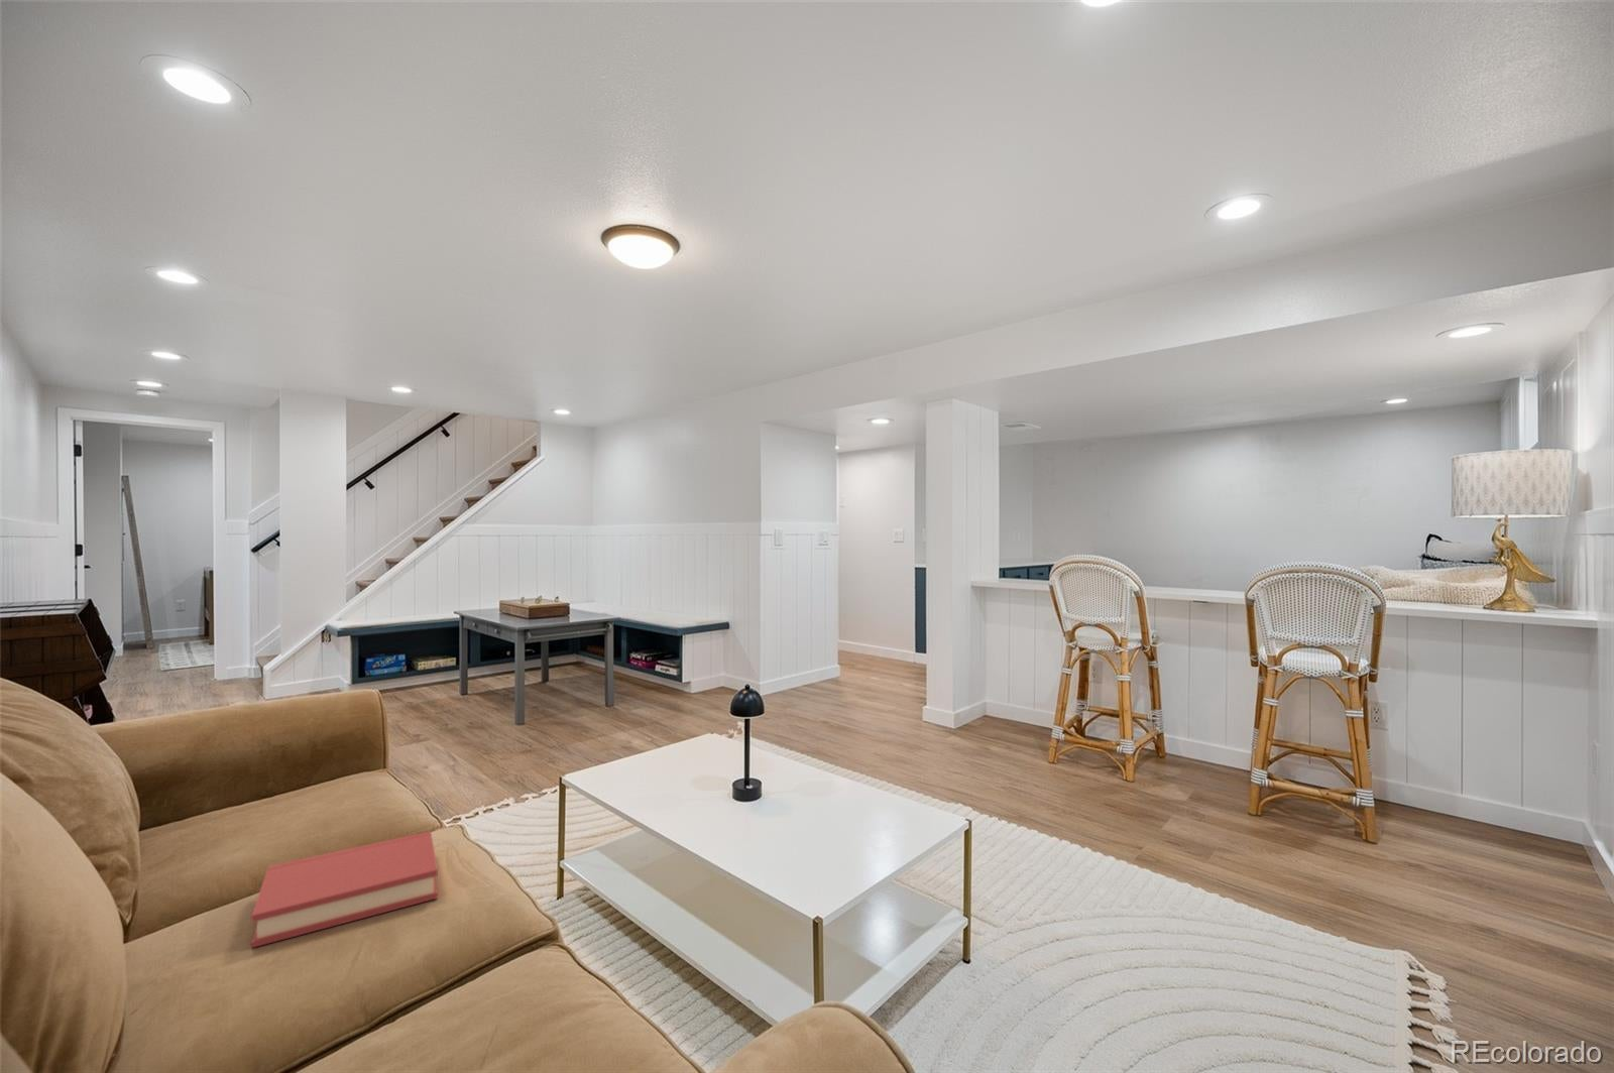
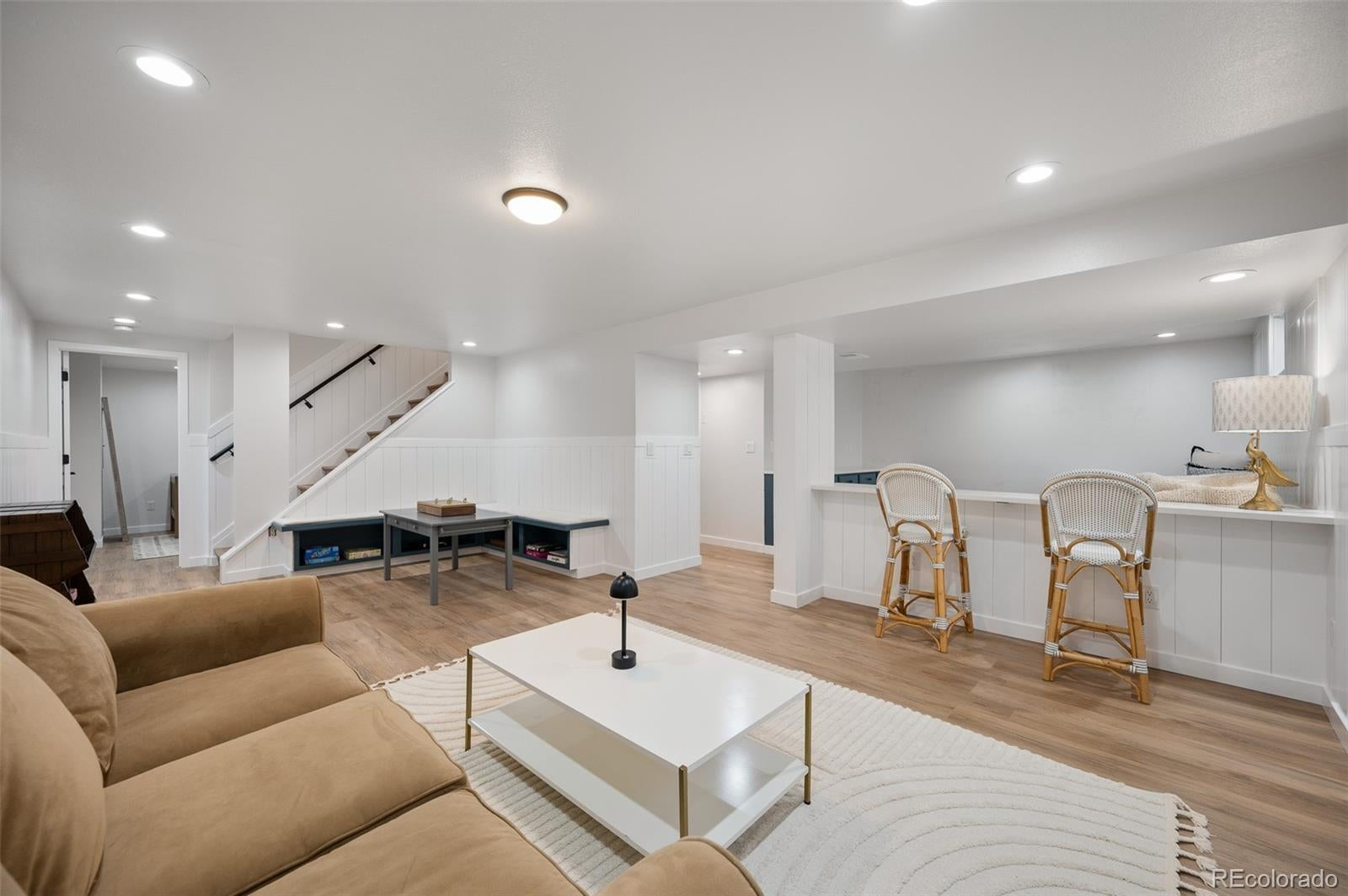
- hardback book (352, 880)
